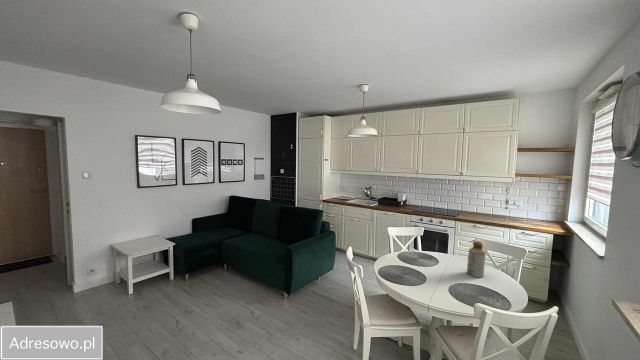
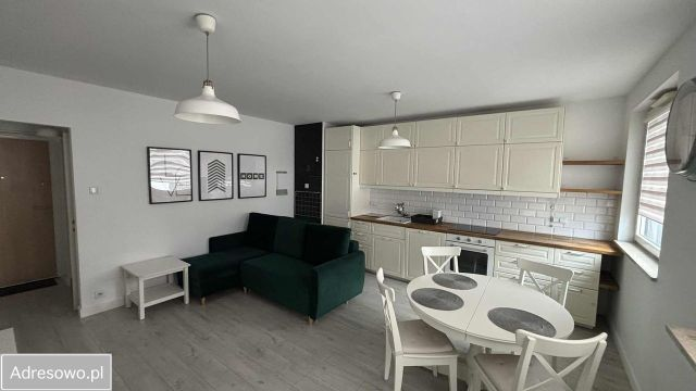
- bottle (476, 258)
